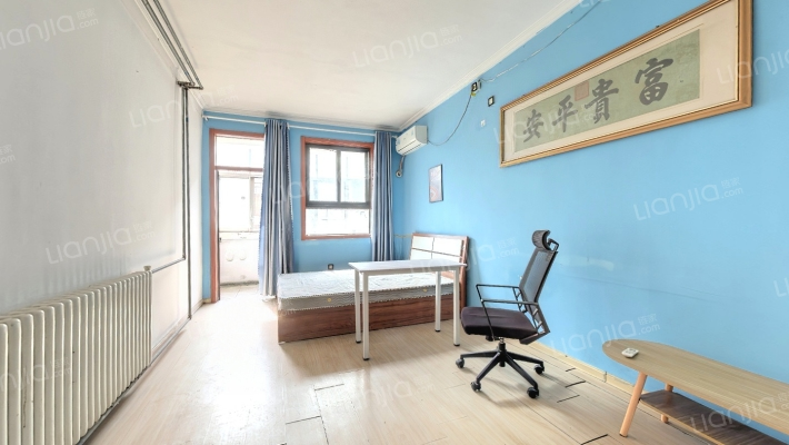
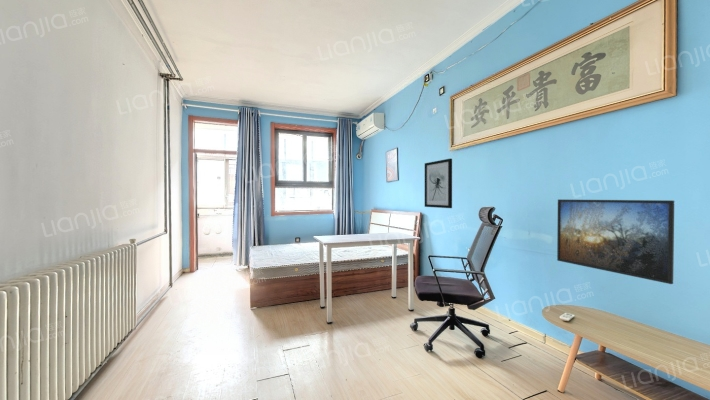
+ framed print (606, 235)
+ wall art (437, 184)
